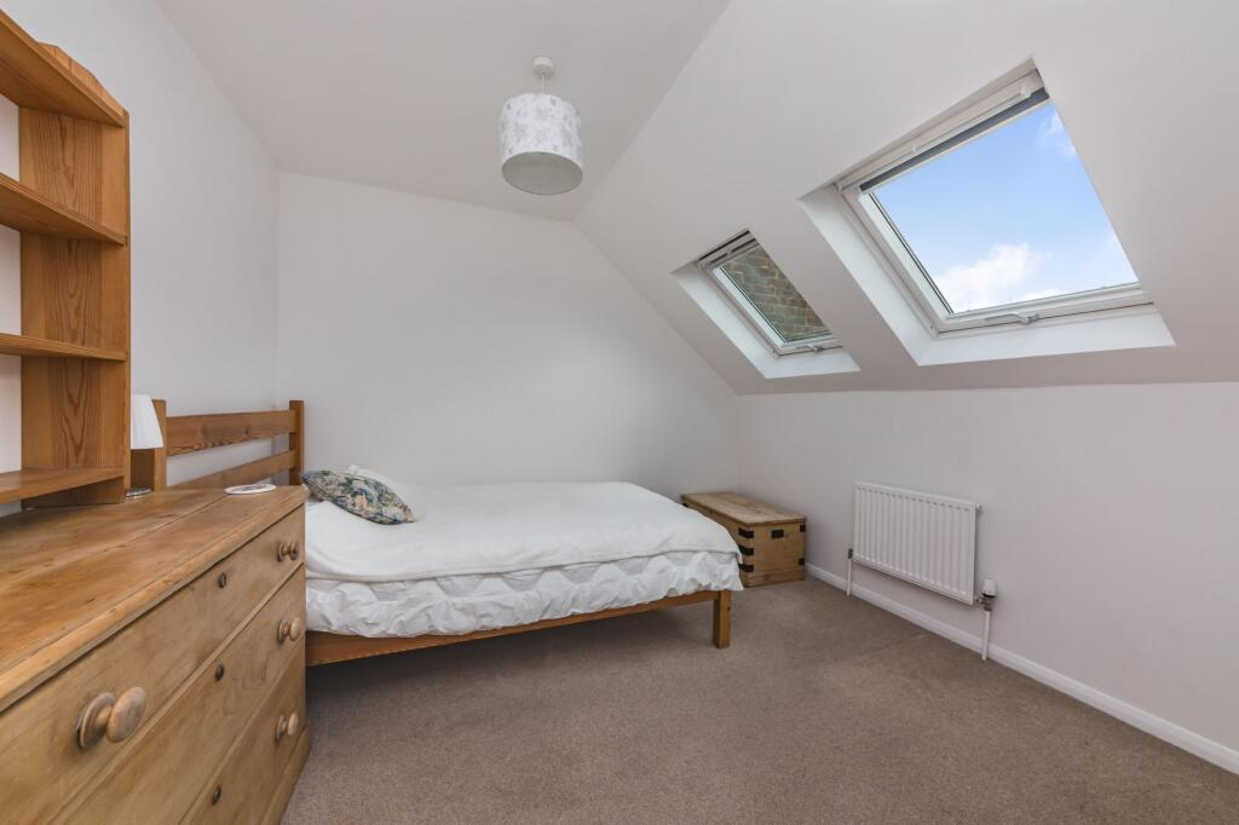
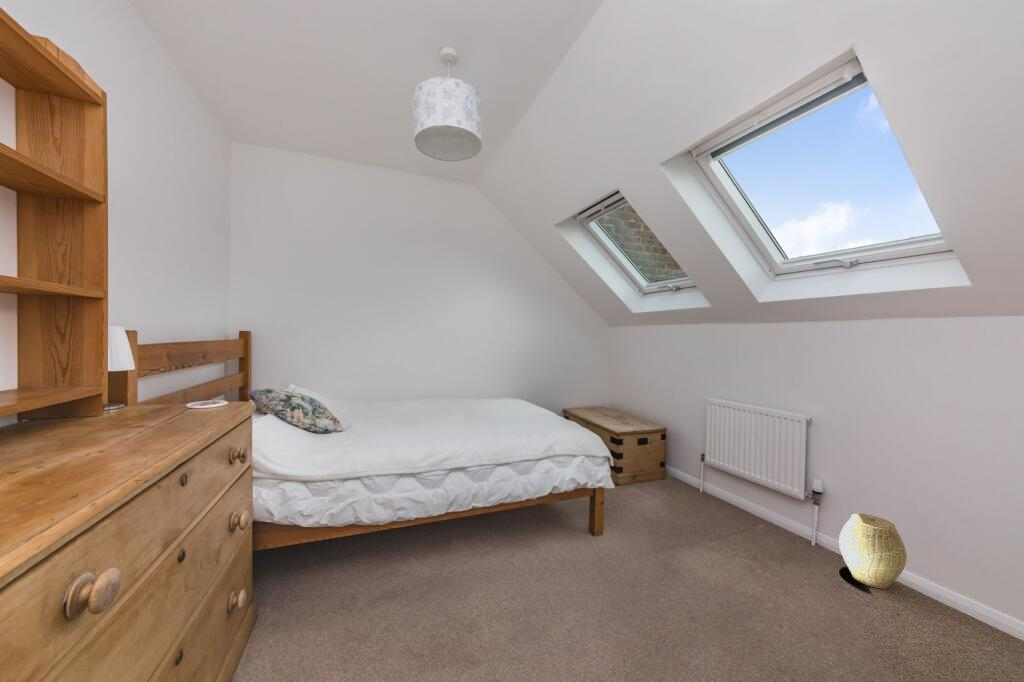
+ woven basket (871, 548)
